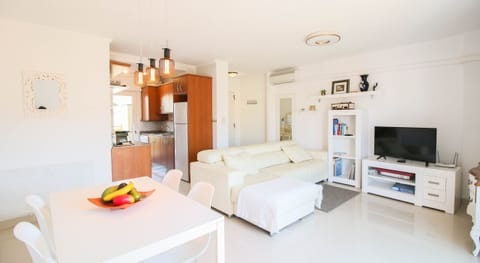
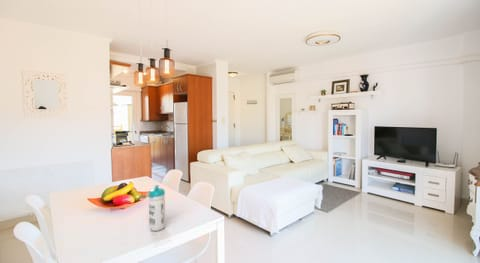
+ water bottle (157, 206)
